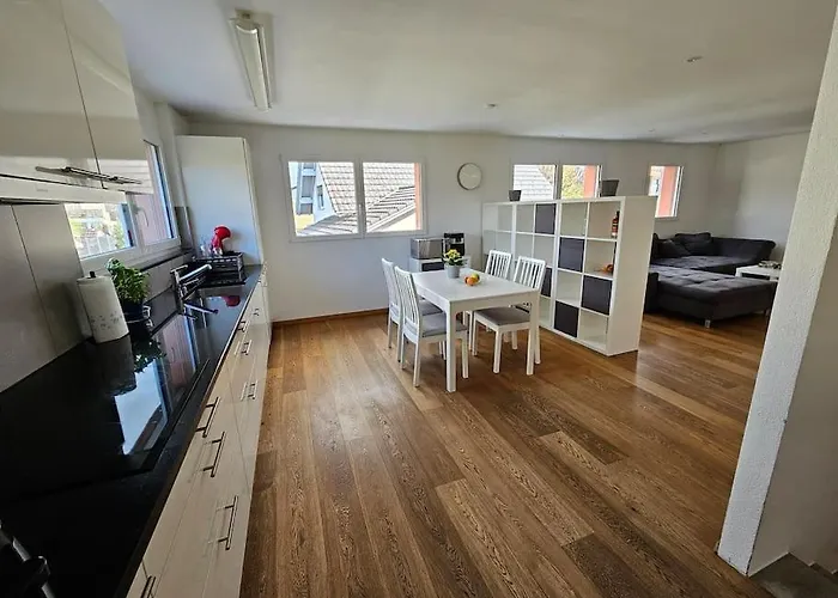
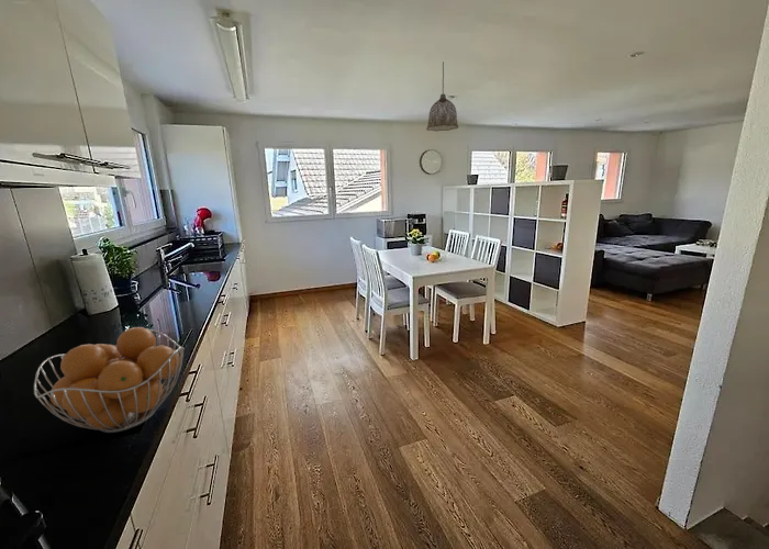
+ pendant lamp (443, 96)
+ fruit basket (119, 378)
